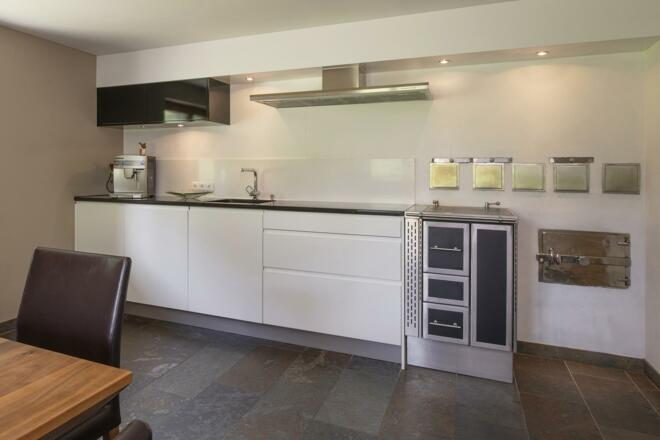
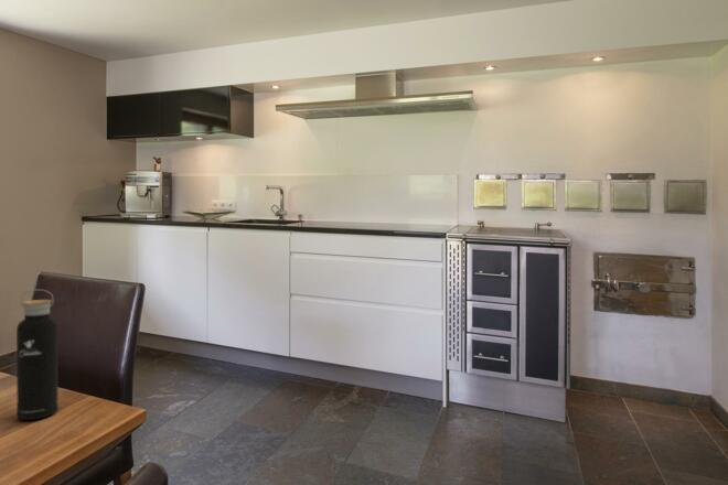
+ water bottle (38, 352)
